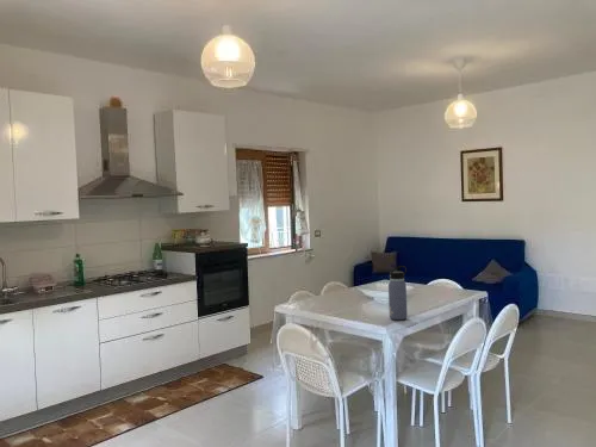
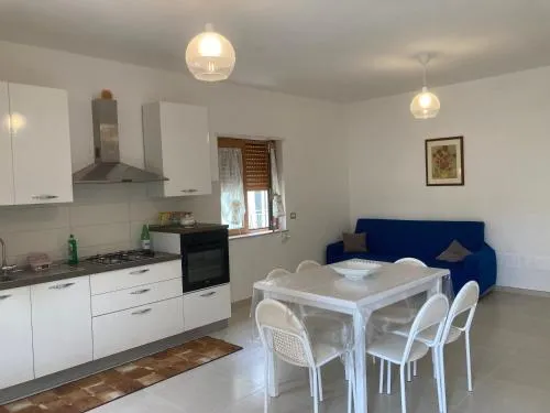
- water bottle (397, 291)
